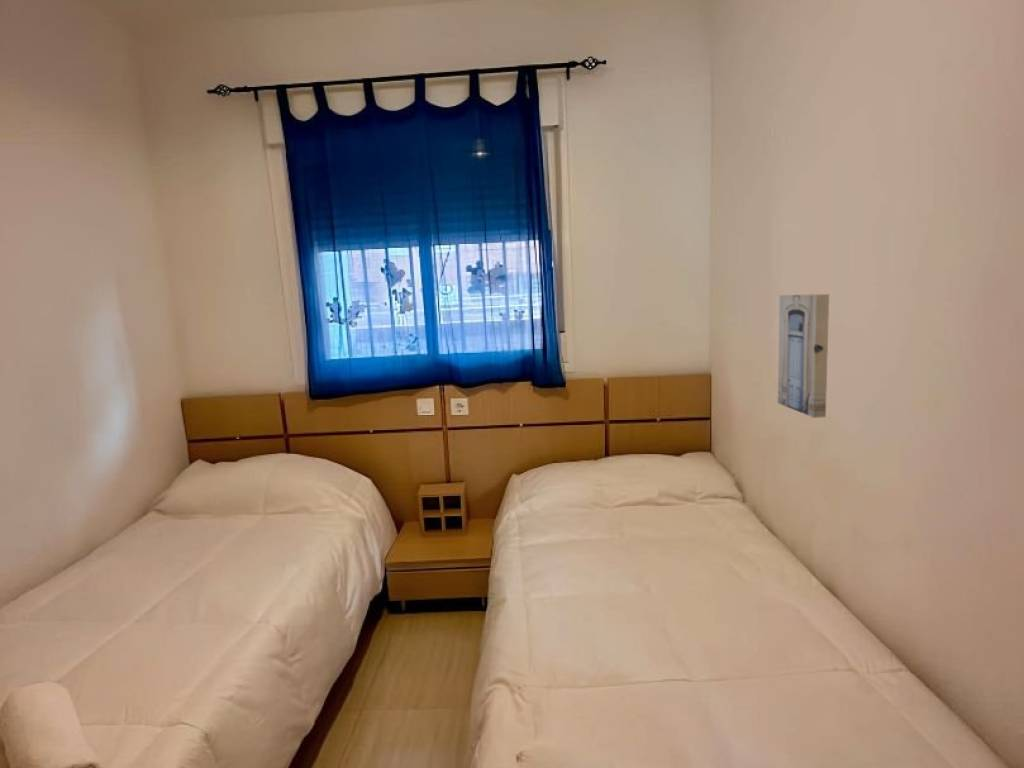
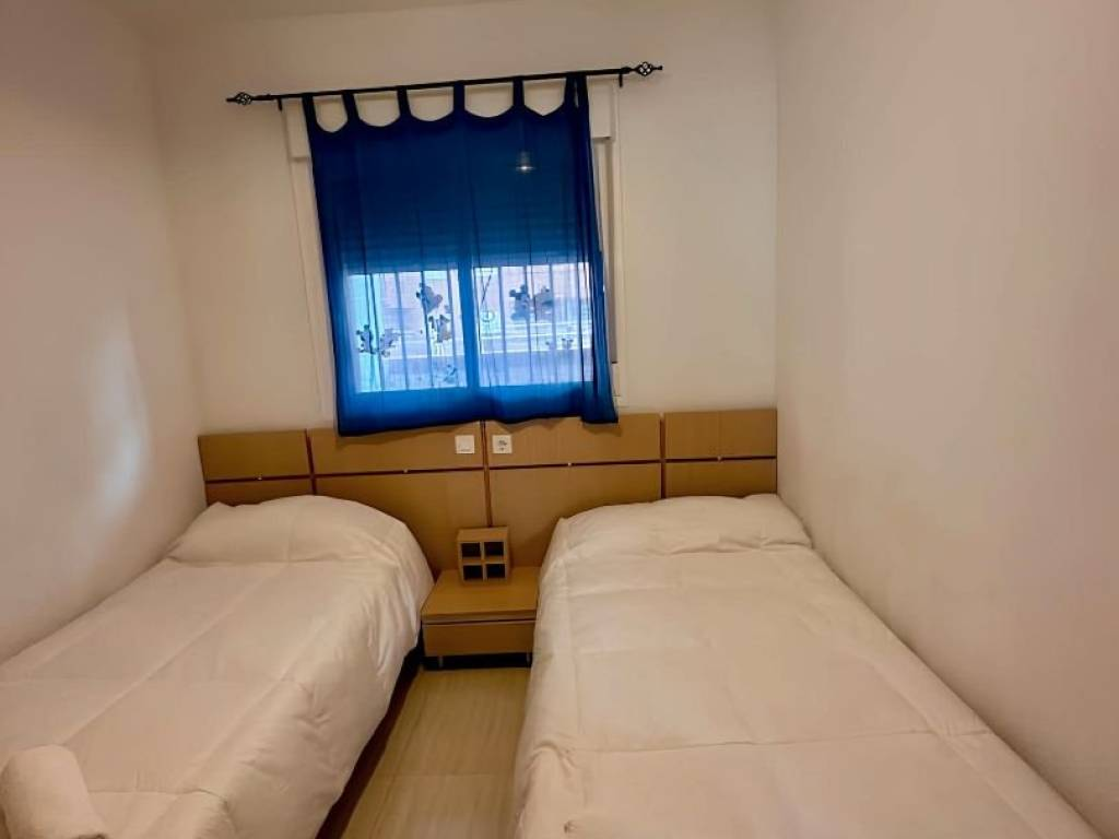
- wall art (801, 353)
